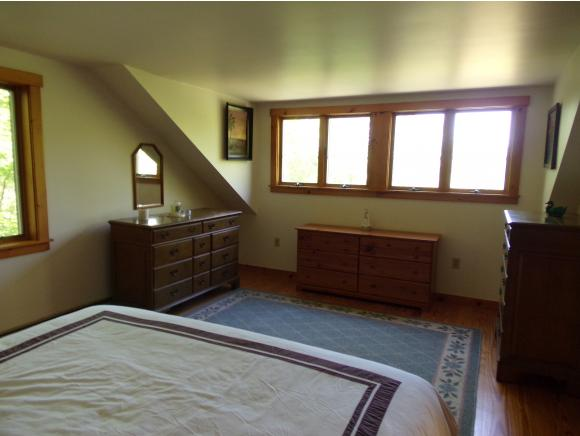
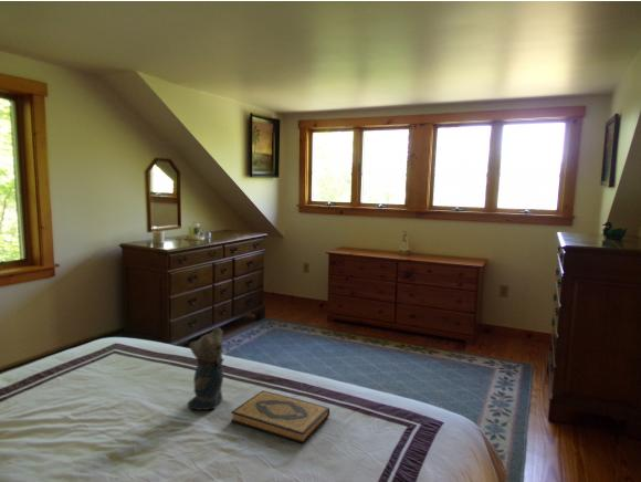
+ teddy bear (209, 366)
+ hardback book (281, 413)
